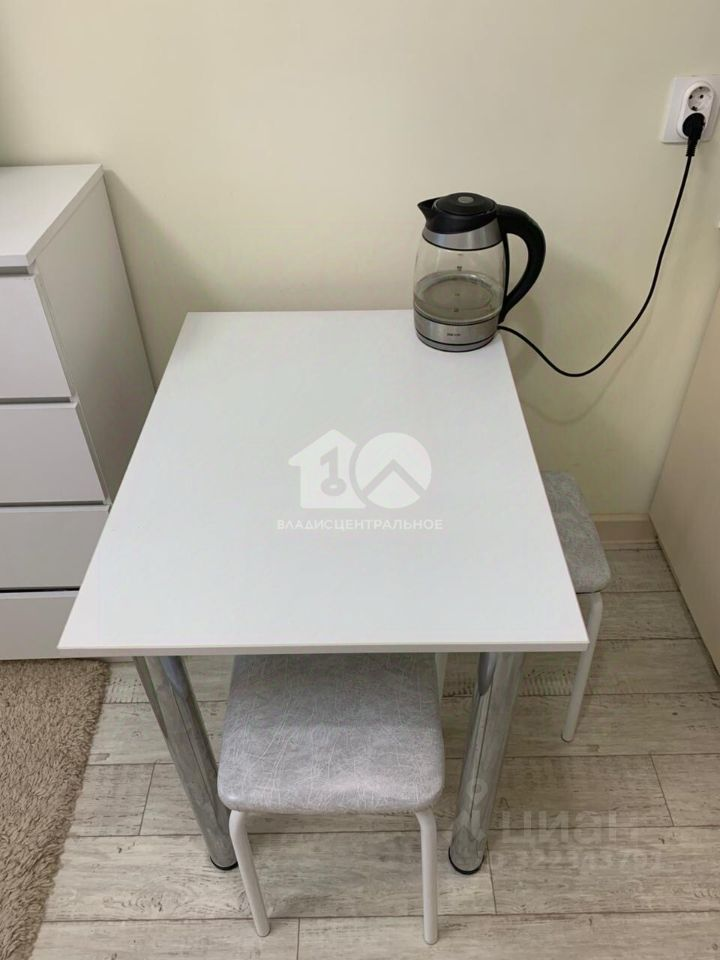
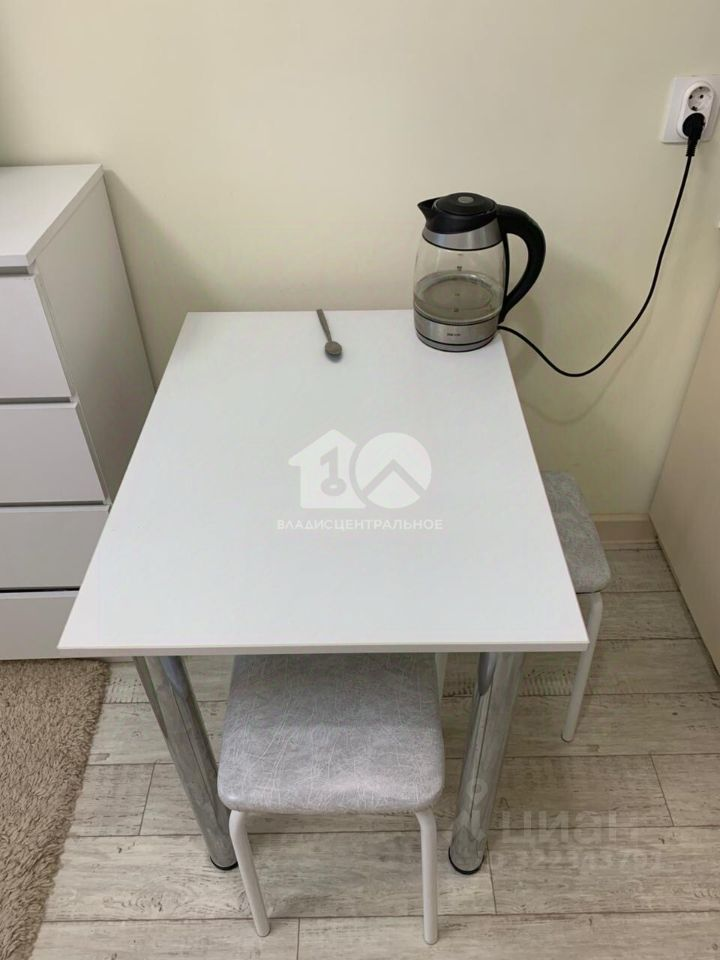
+ spoon (327, 330)
